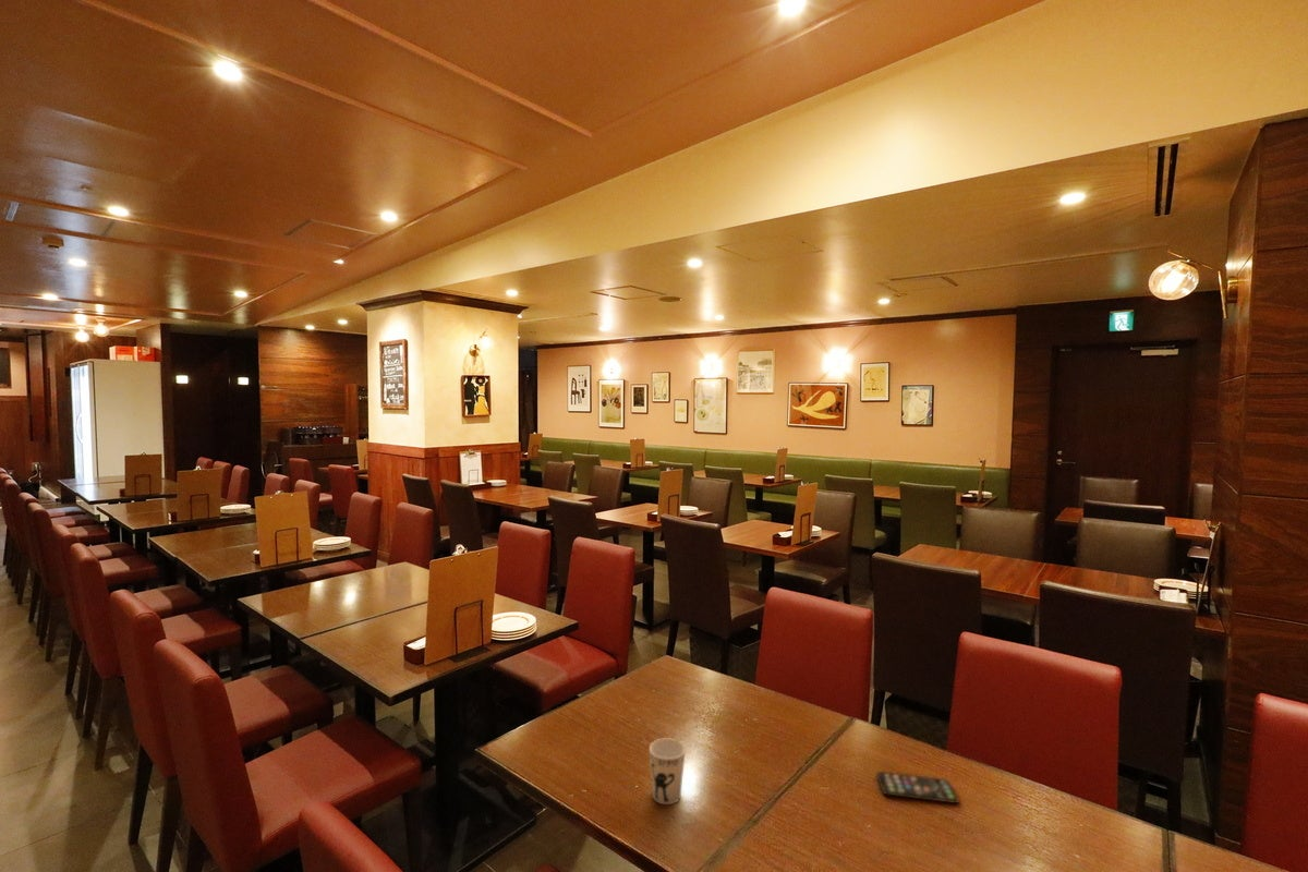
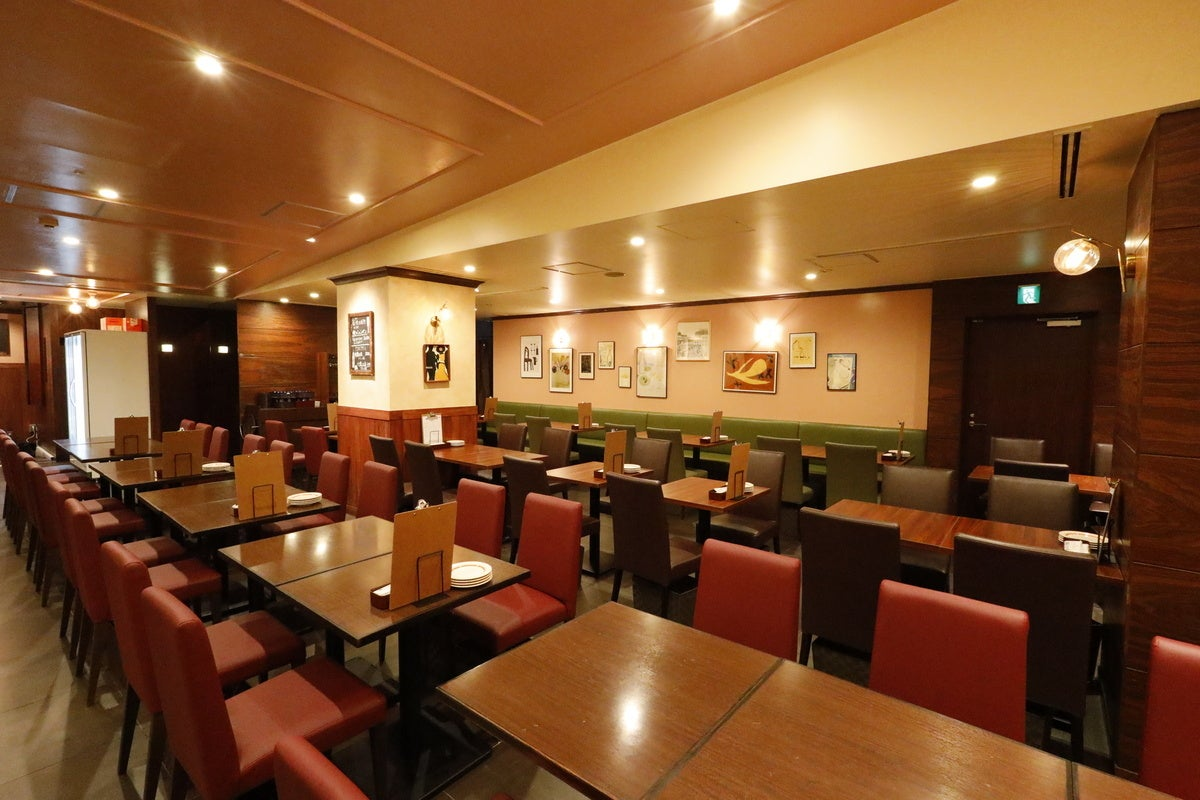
- smartphone (916, 786)
- cup (666, 772)
